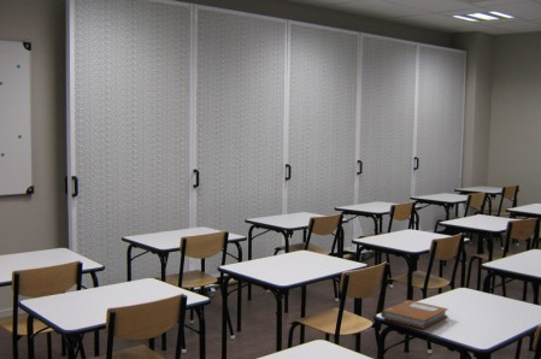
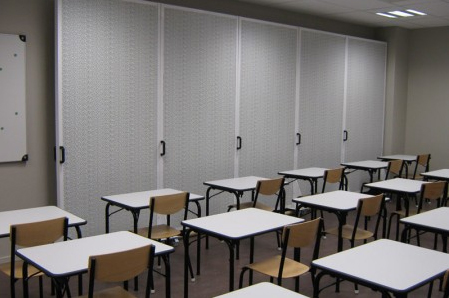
- notebook (414, 312)
